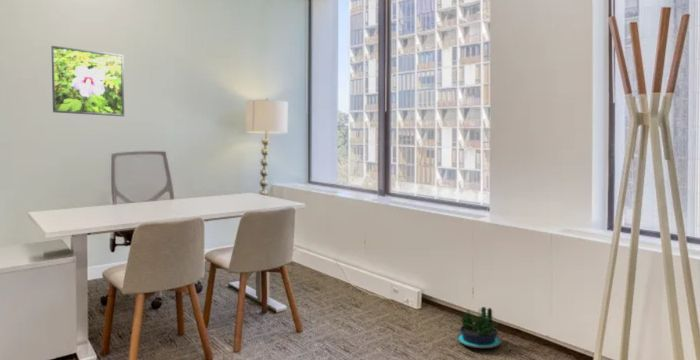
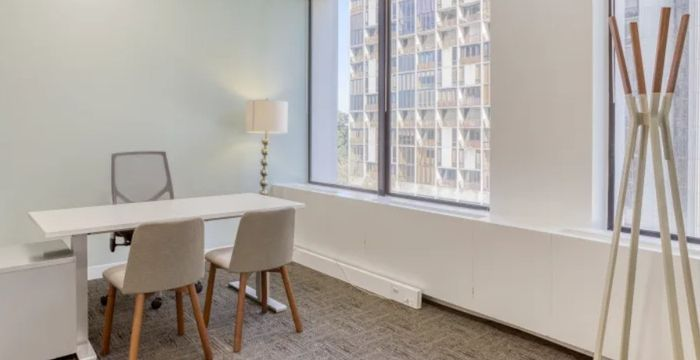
- potted plant (480, 326)
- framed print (89, 82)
